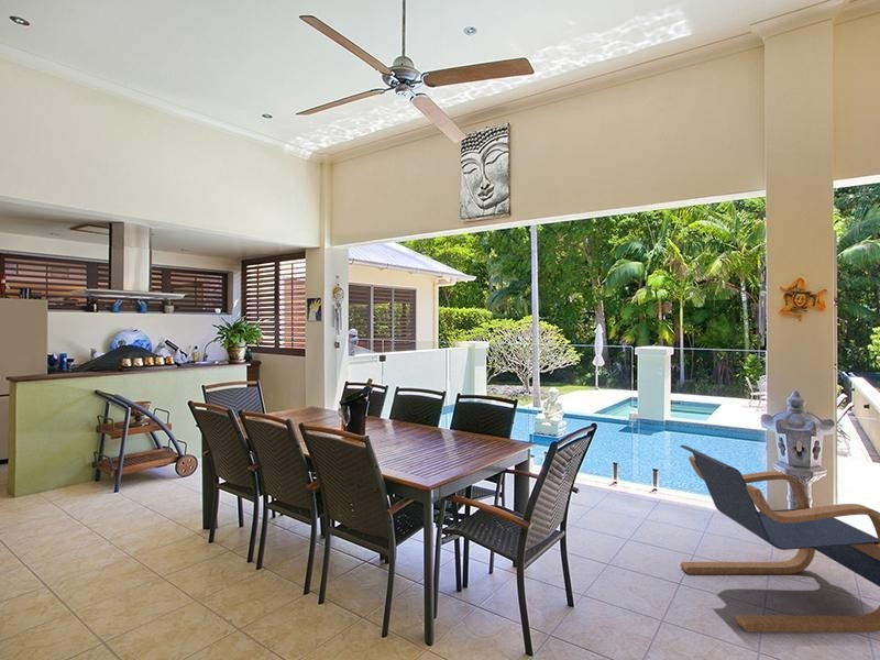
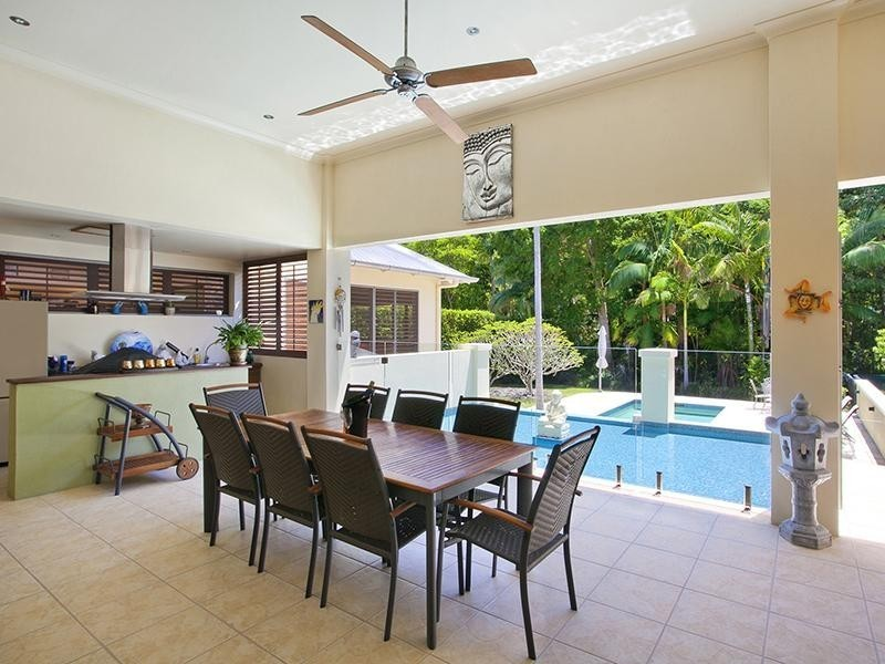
- lounge chair (778, 526)
